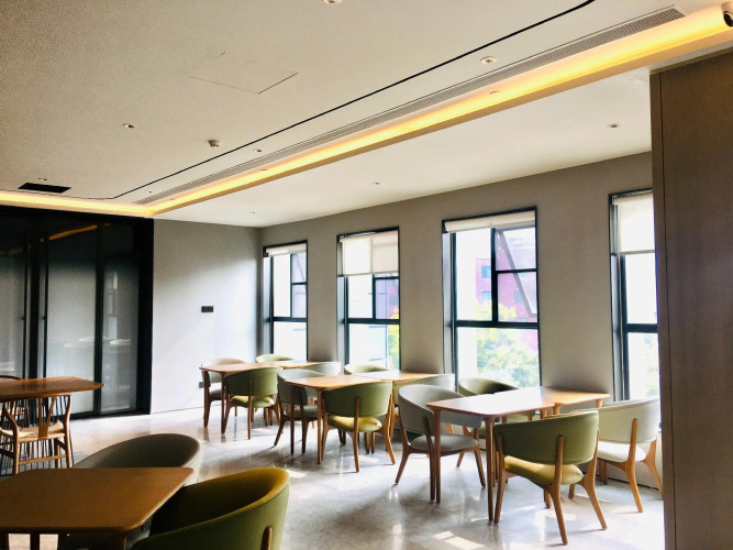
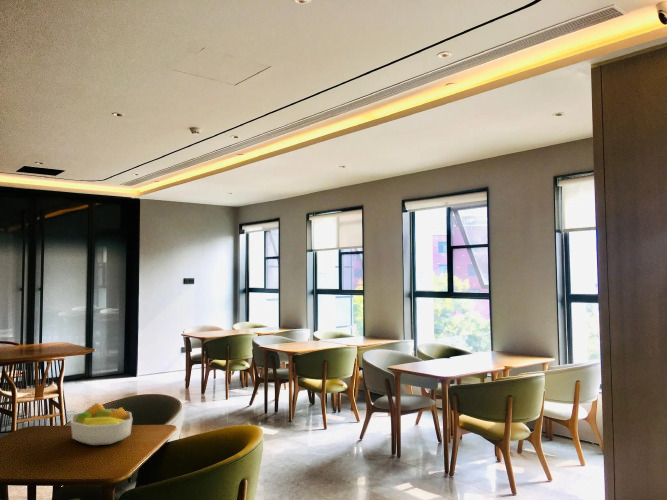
+ fruit bowl (101, 422)
